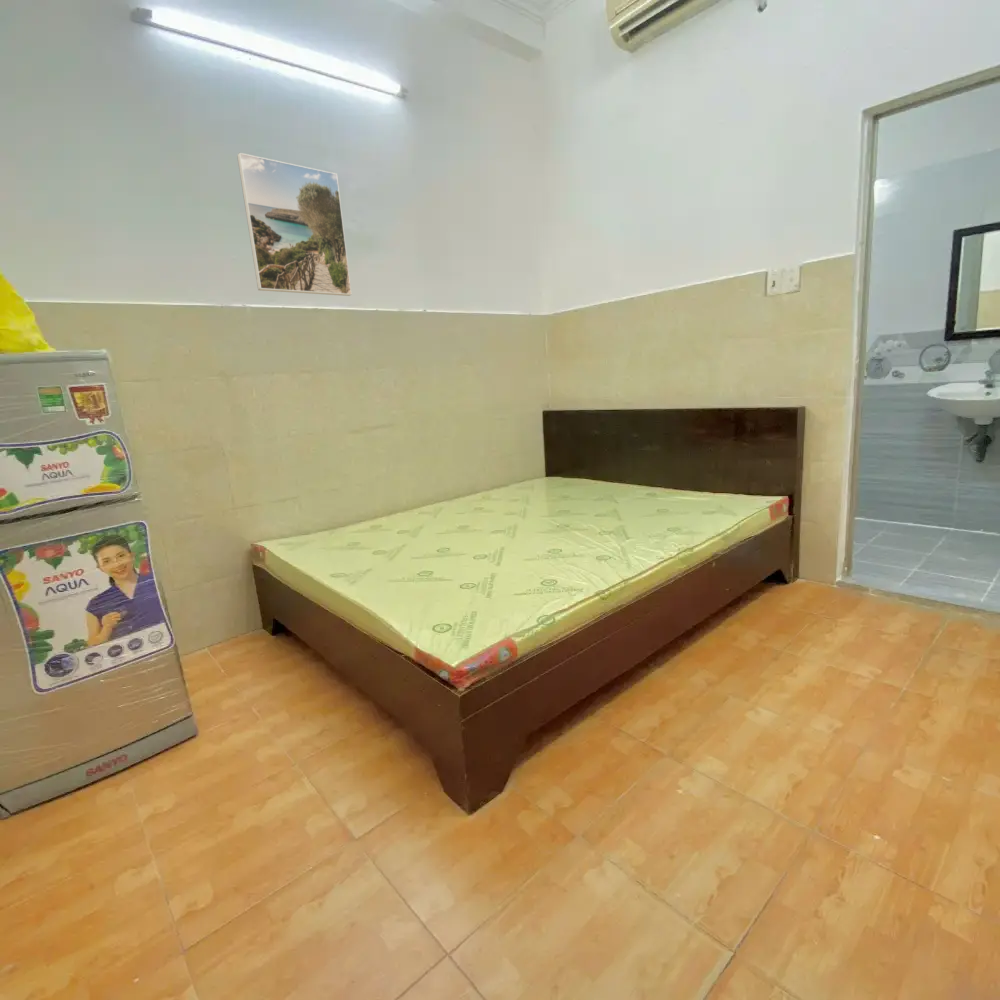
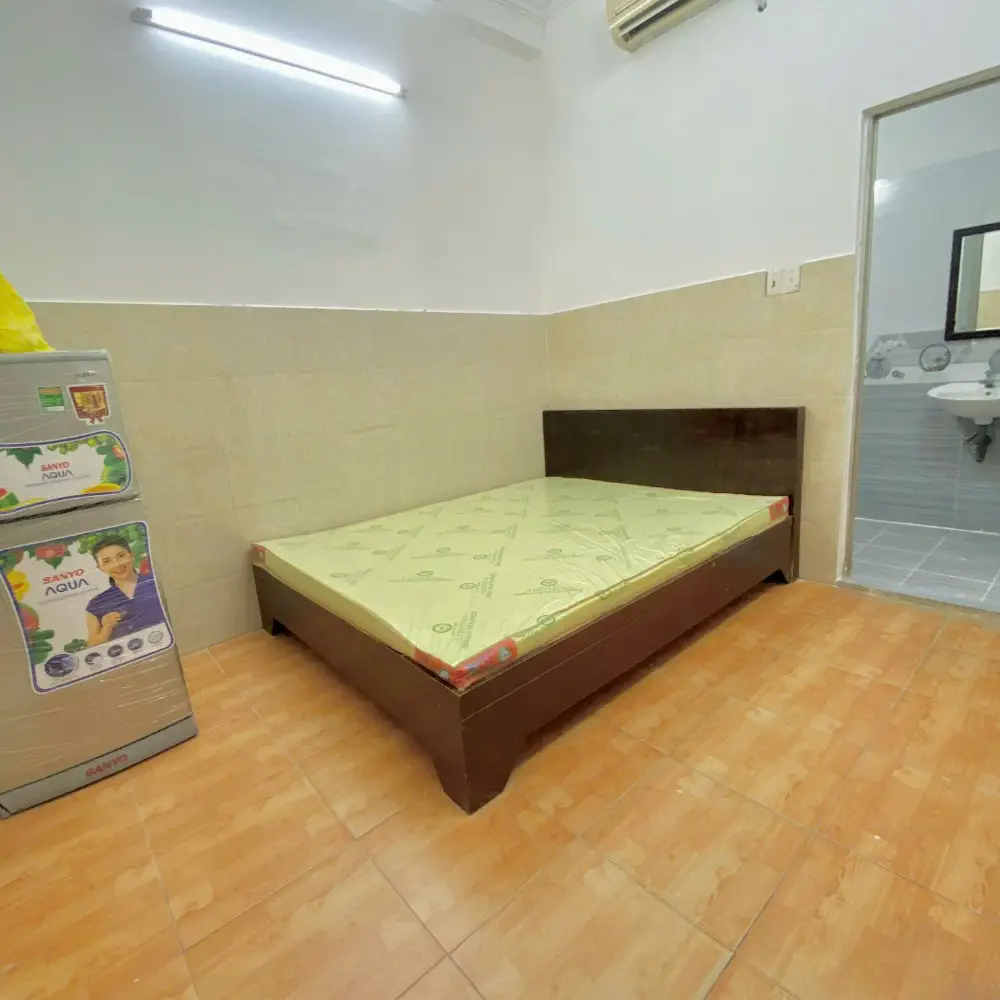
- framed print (298, 230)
